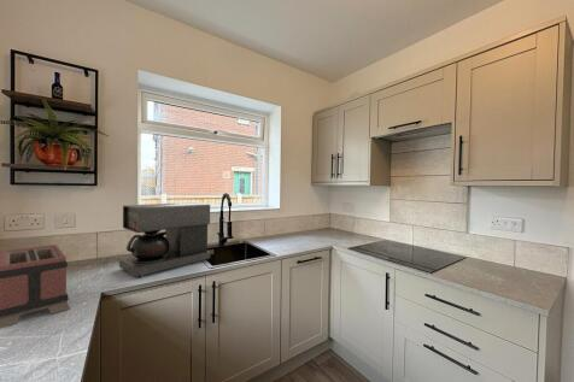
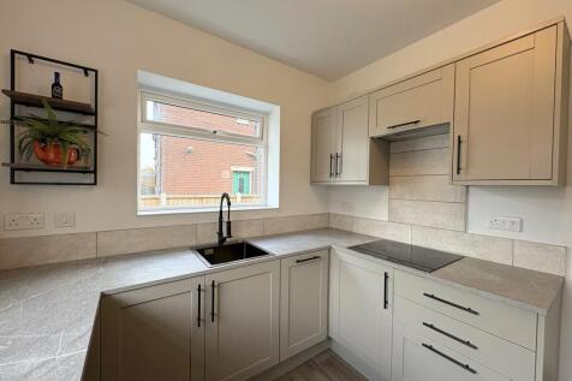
- coffee maker (168, 234)
- toaster (31, 277)
